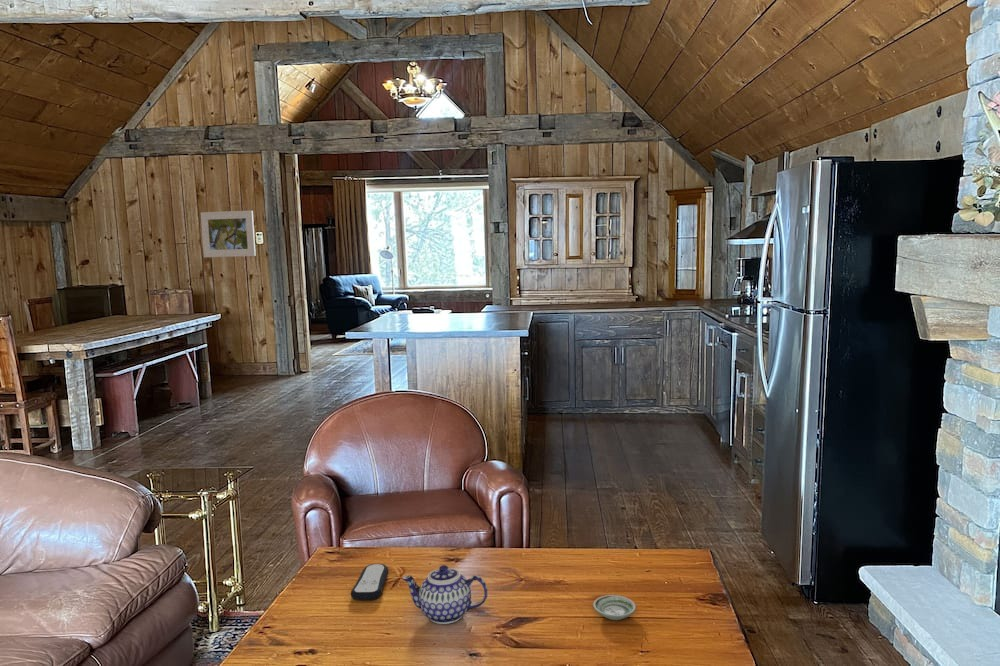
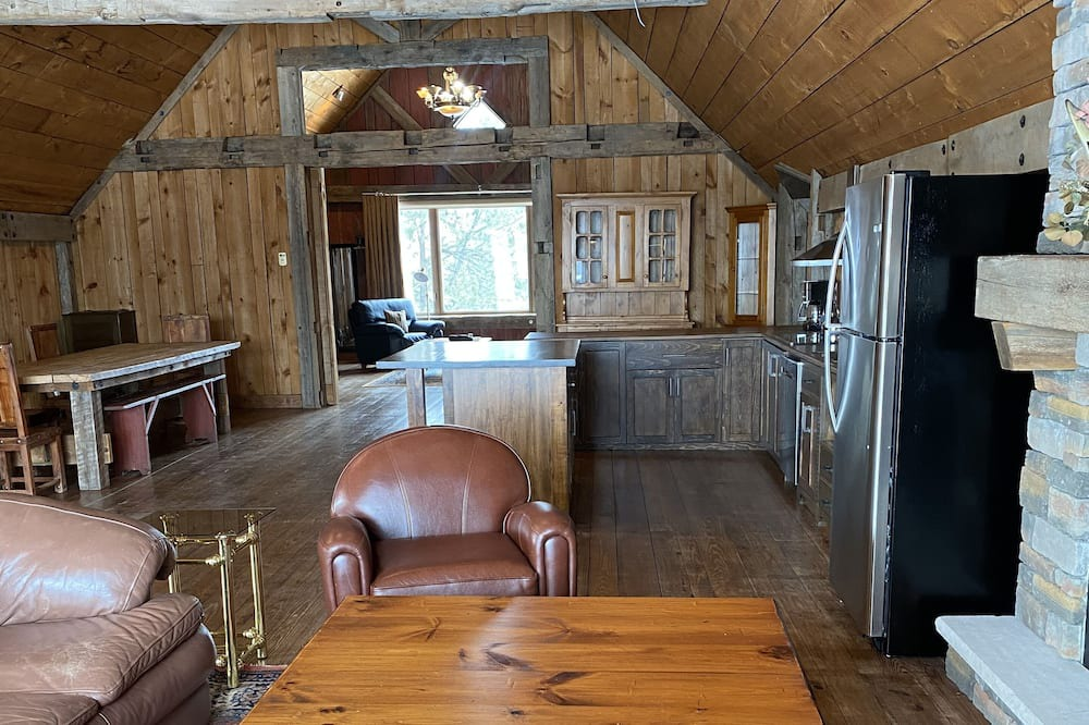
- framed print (228, 234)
- teapot (444, 590)
- remote control (371, 580)
- saucer (614, 609)
